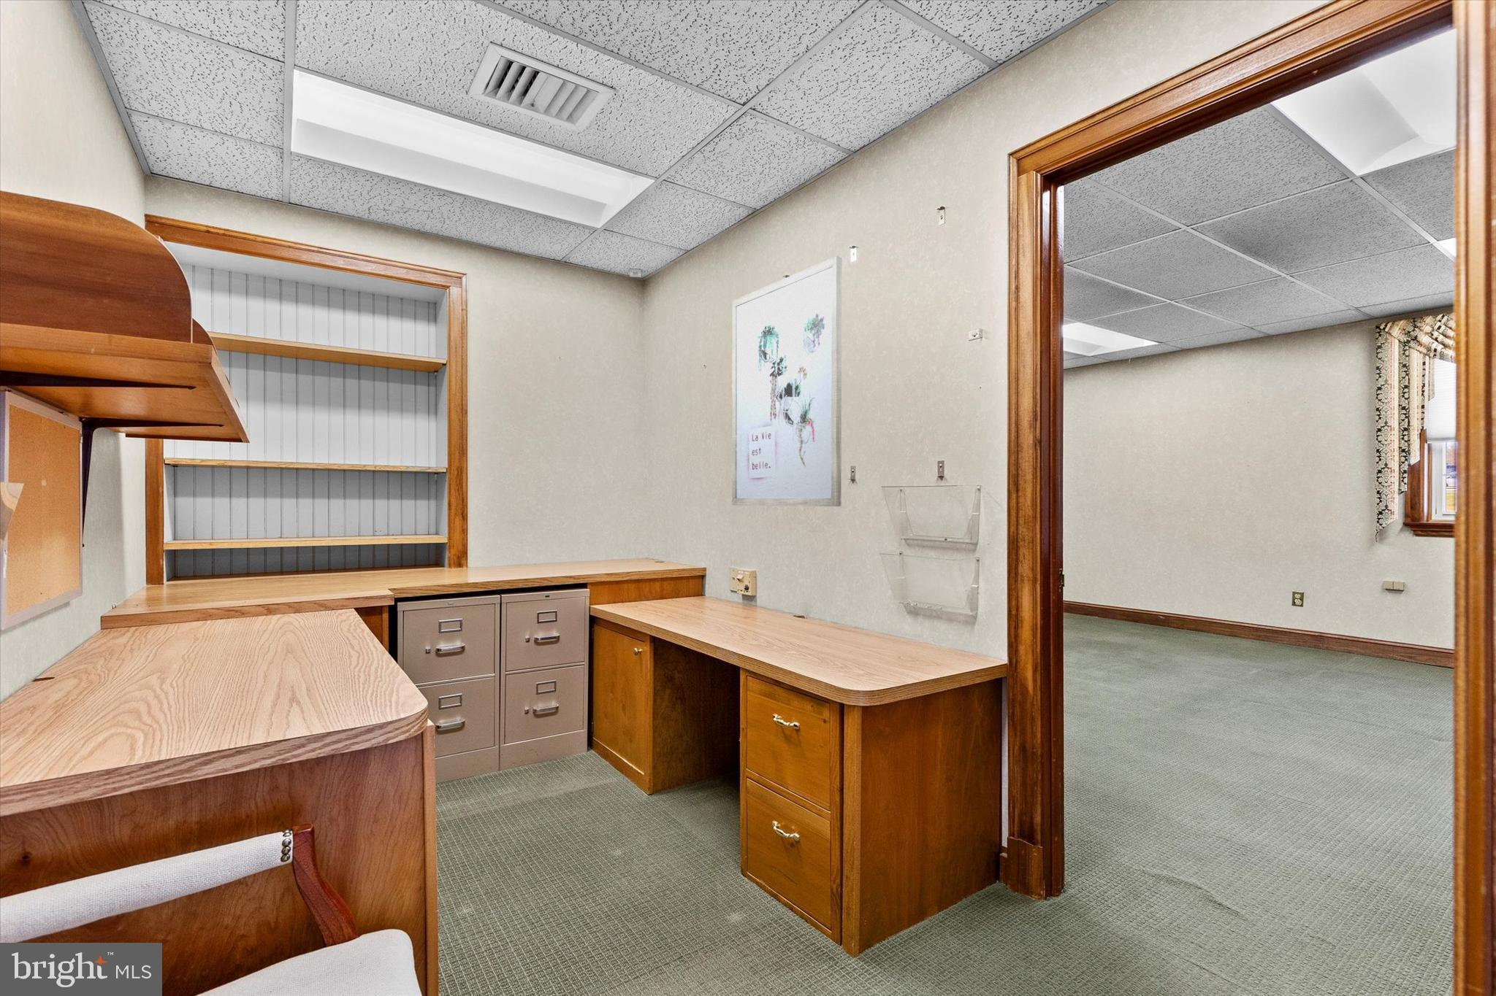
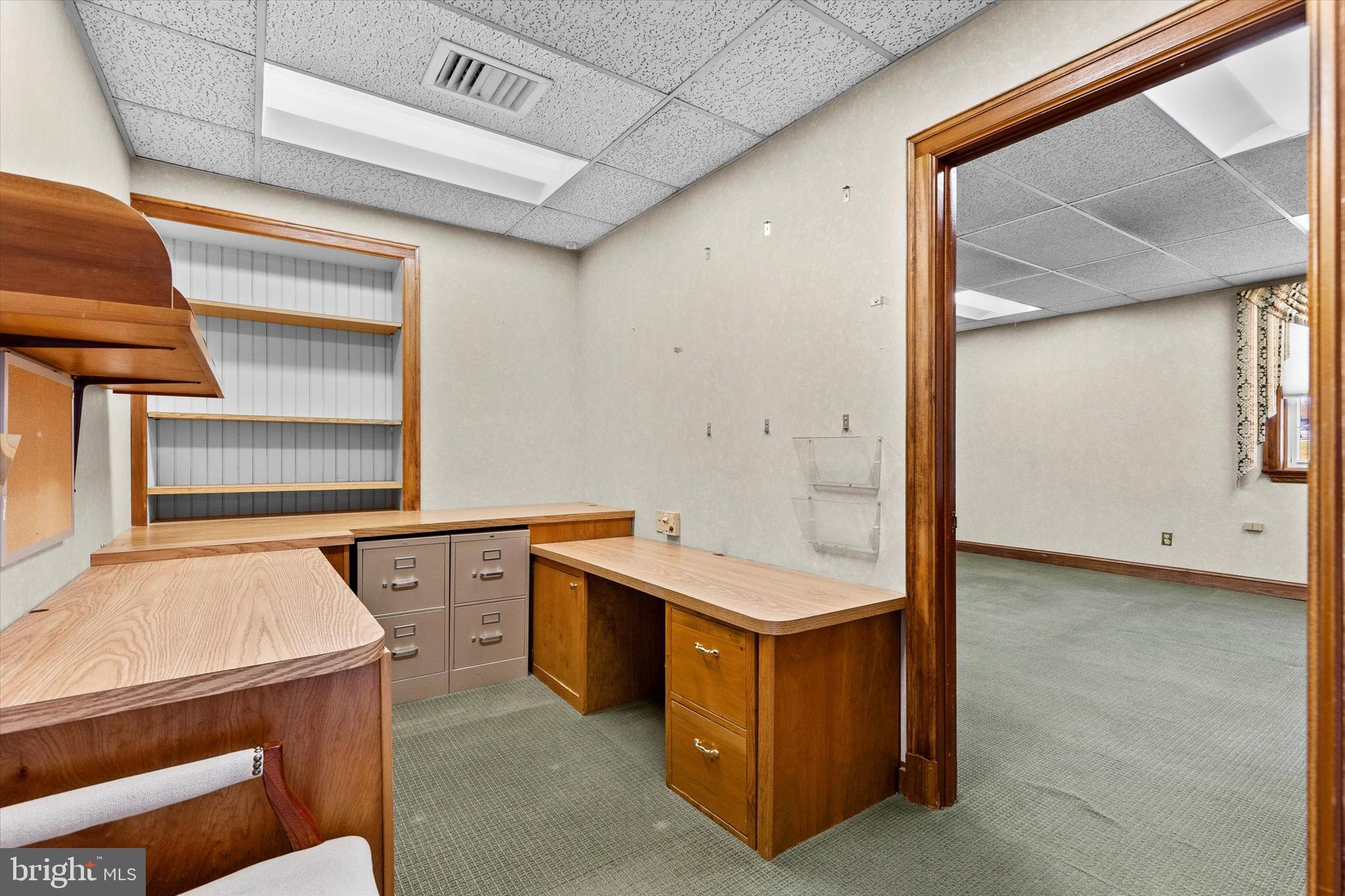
- wall art (781, 394)
